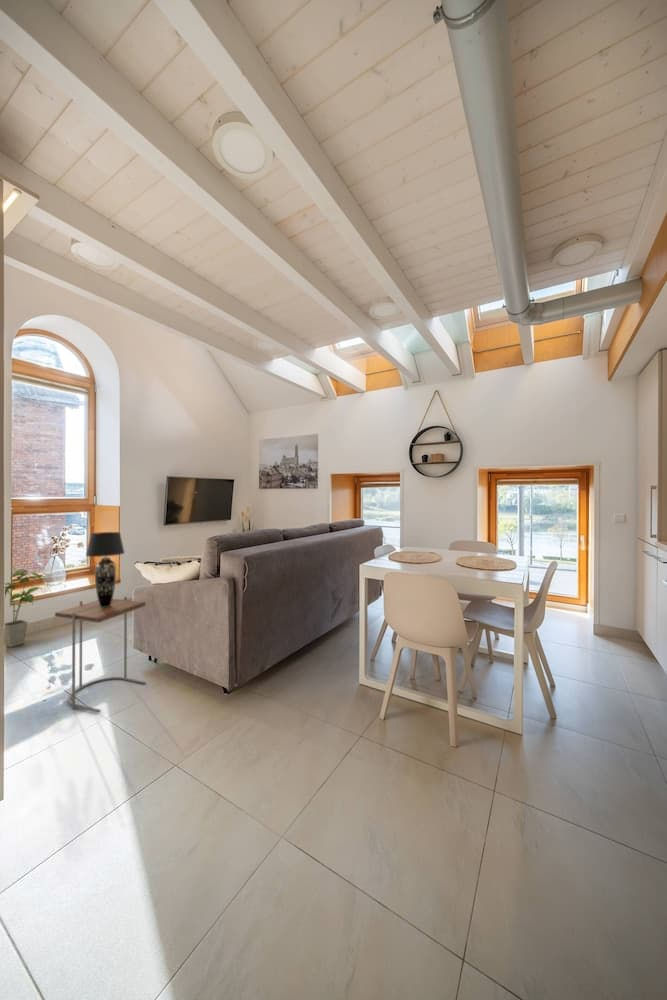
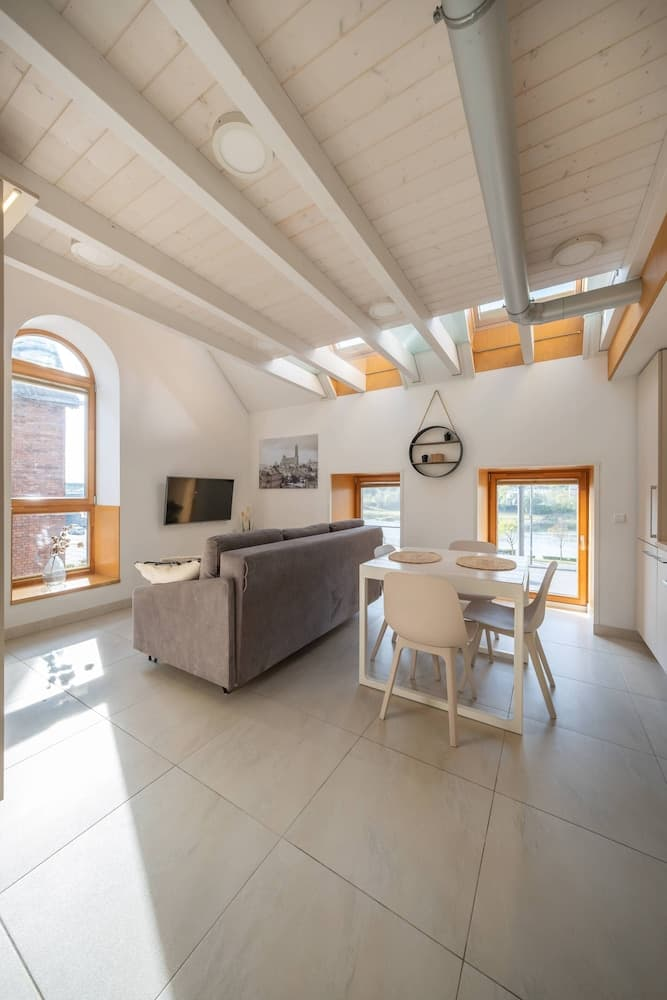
- side table (81, 648)
- table lamp (105, 569)
- house plant (20, 606)
